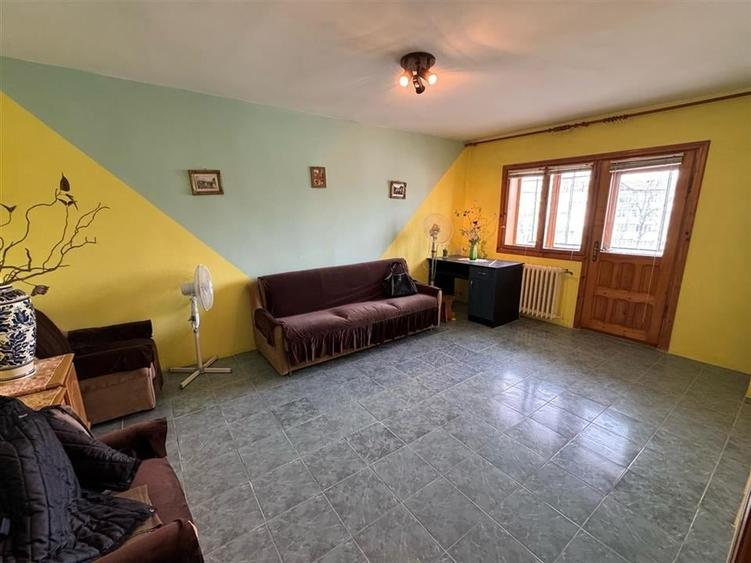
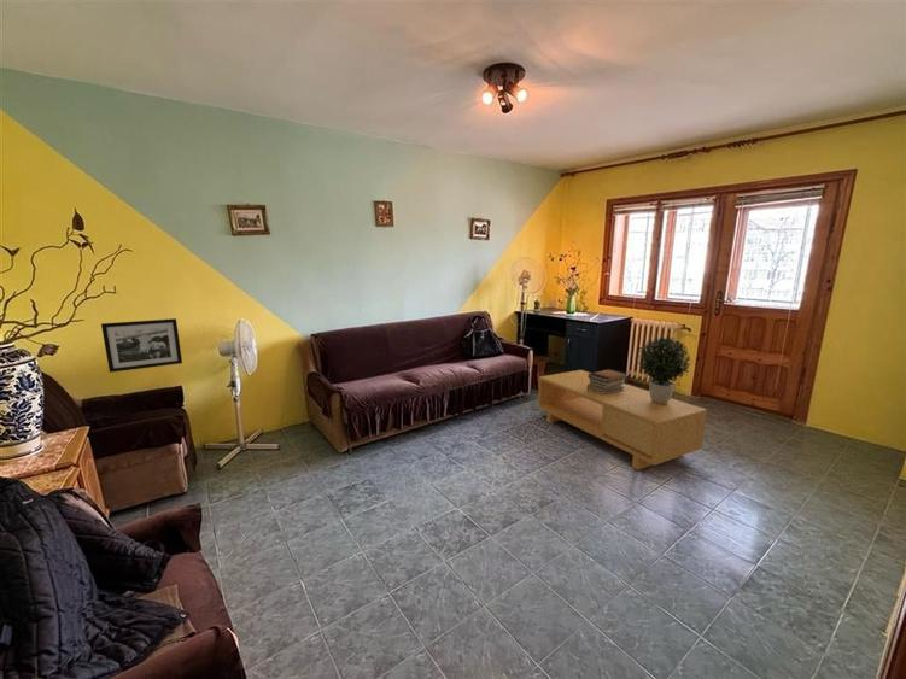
+ picture frame (144, 344)
+ book stack (607, 381)
+ coffee table (609, 414)
+ potted plant (662, 369)
